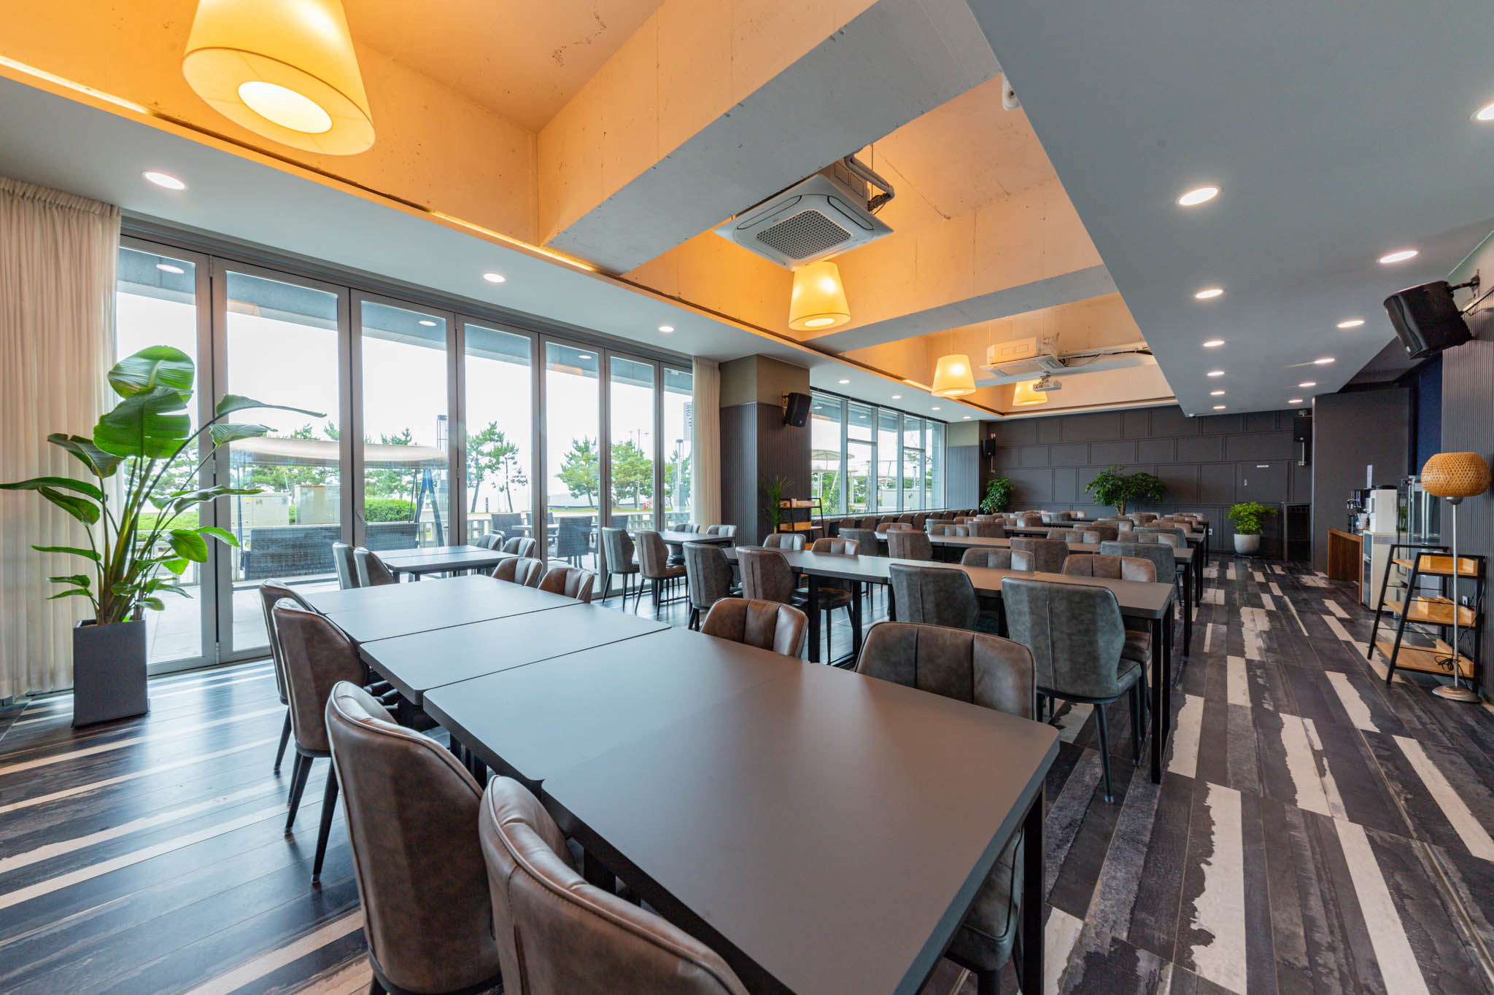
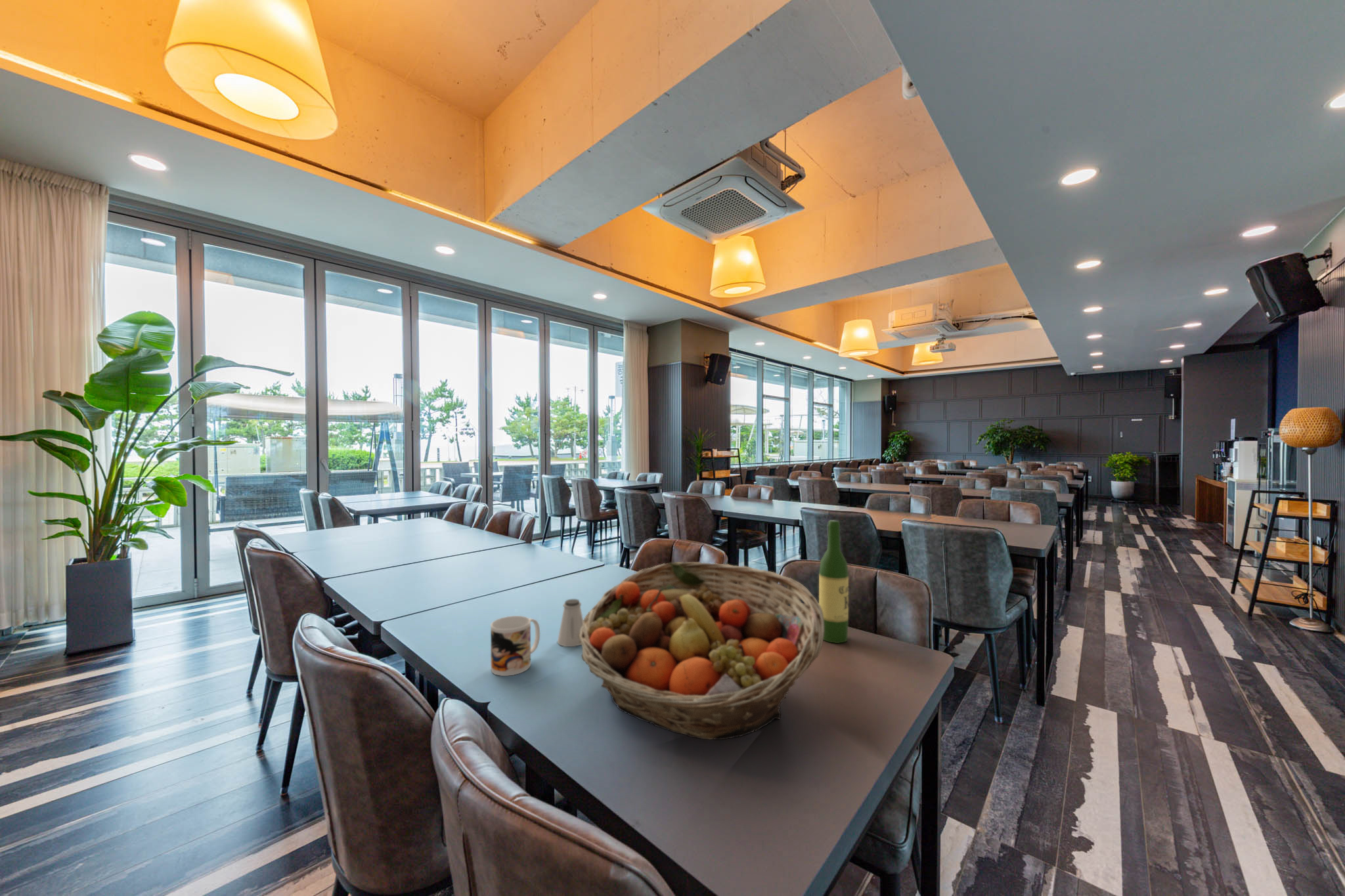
+ mug (518, 641)
+ saltshaker (572, 620)
+ fruit basket (696, 637)
+ wine bottle (833, 579)
